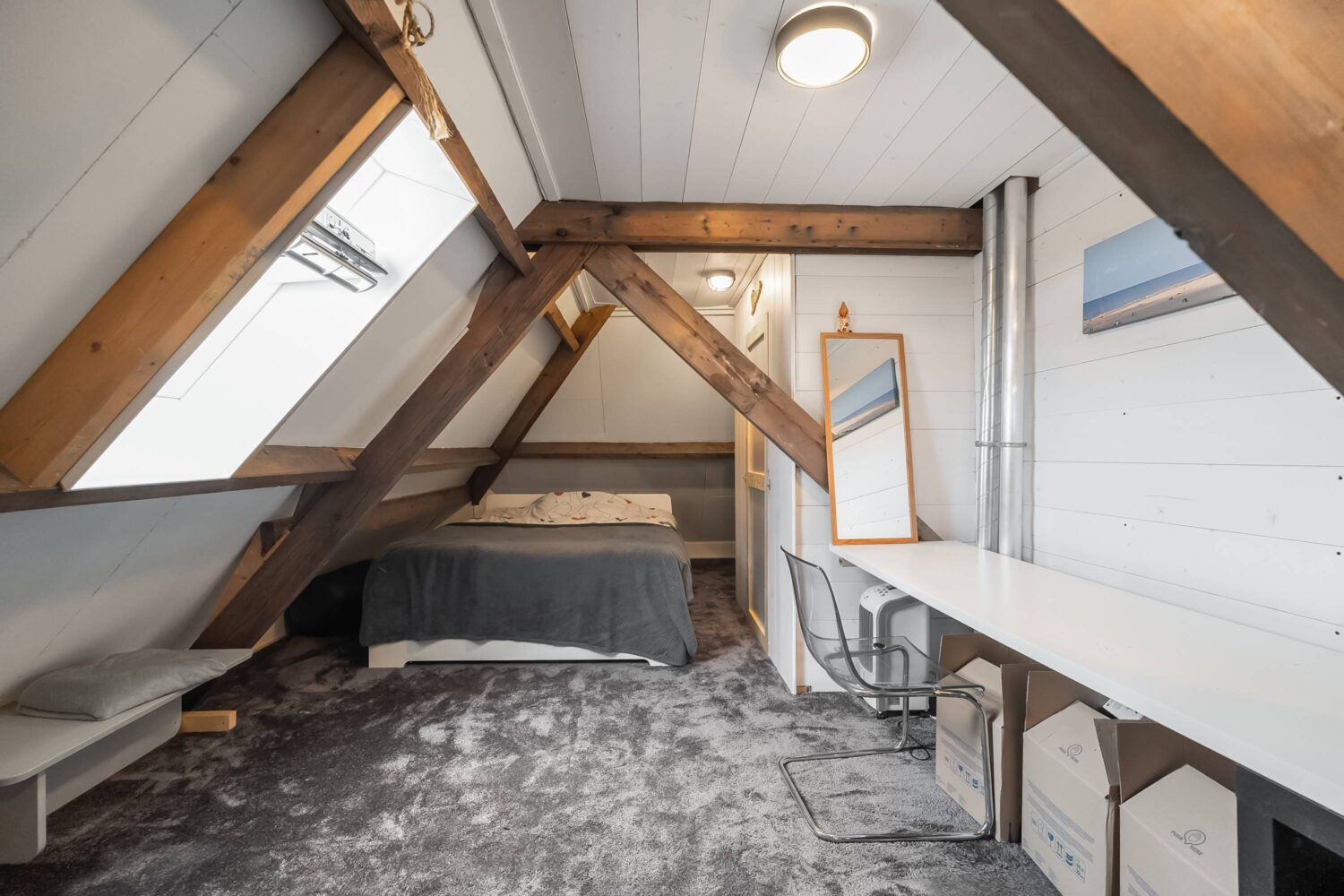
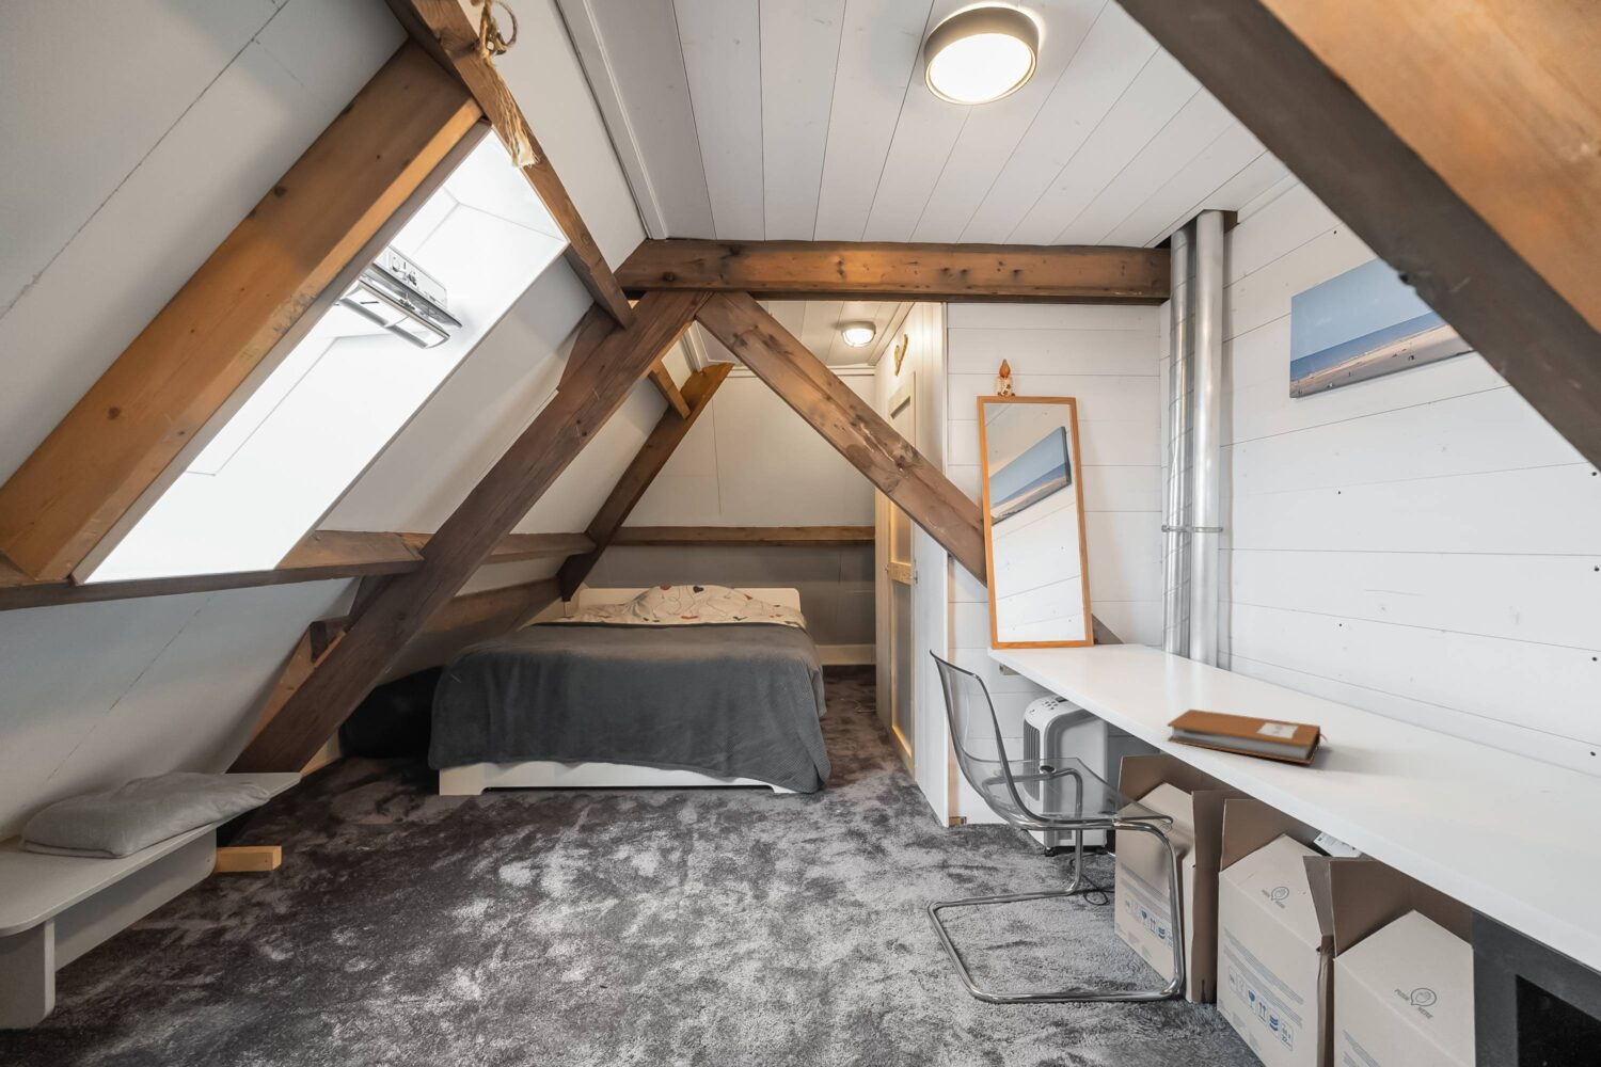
+ notebook (1247, 734)
